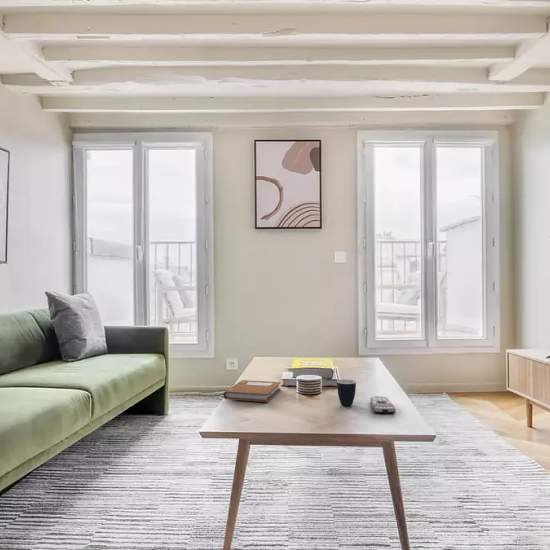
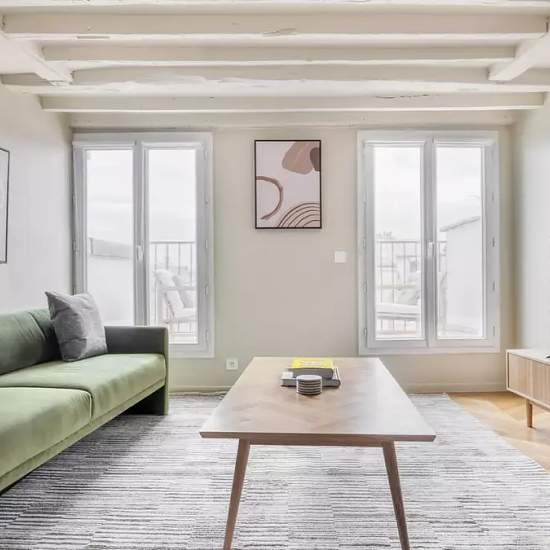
- mug (346, 392)
- remote control (381, 404)
- notebook (253, 389)
